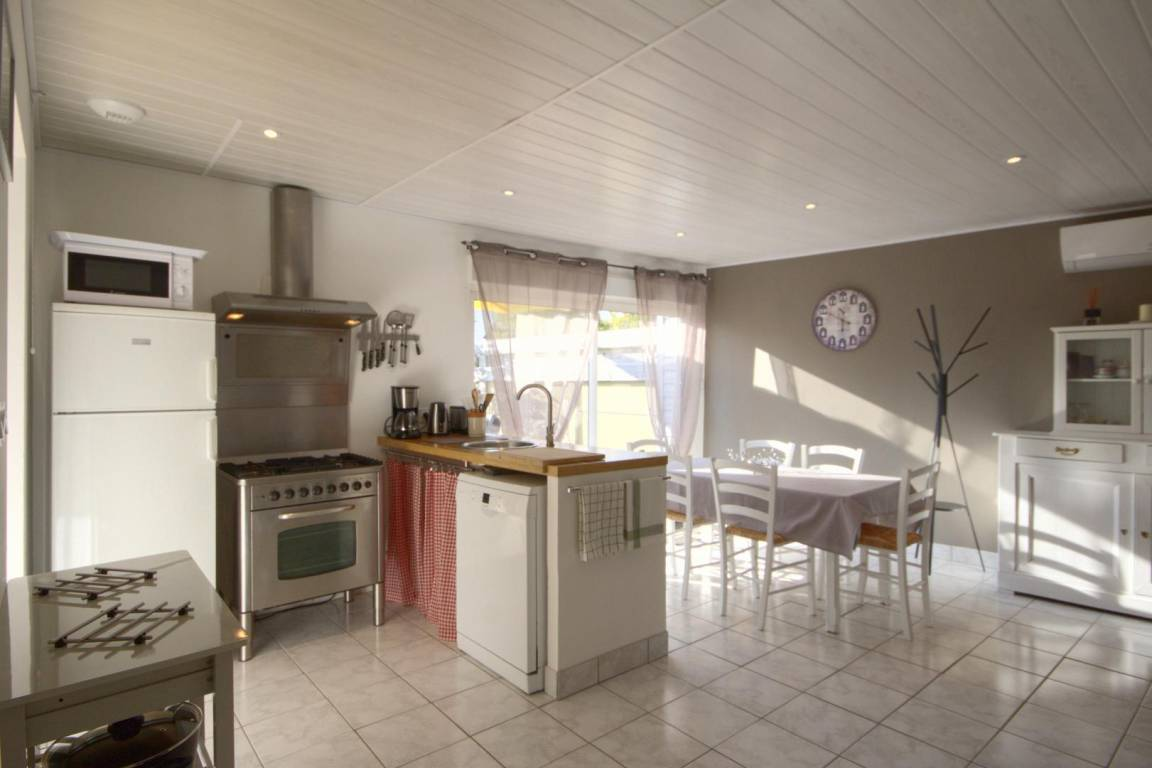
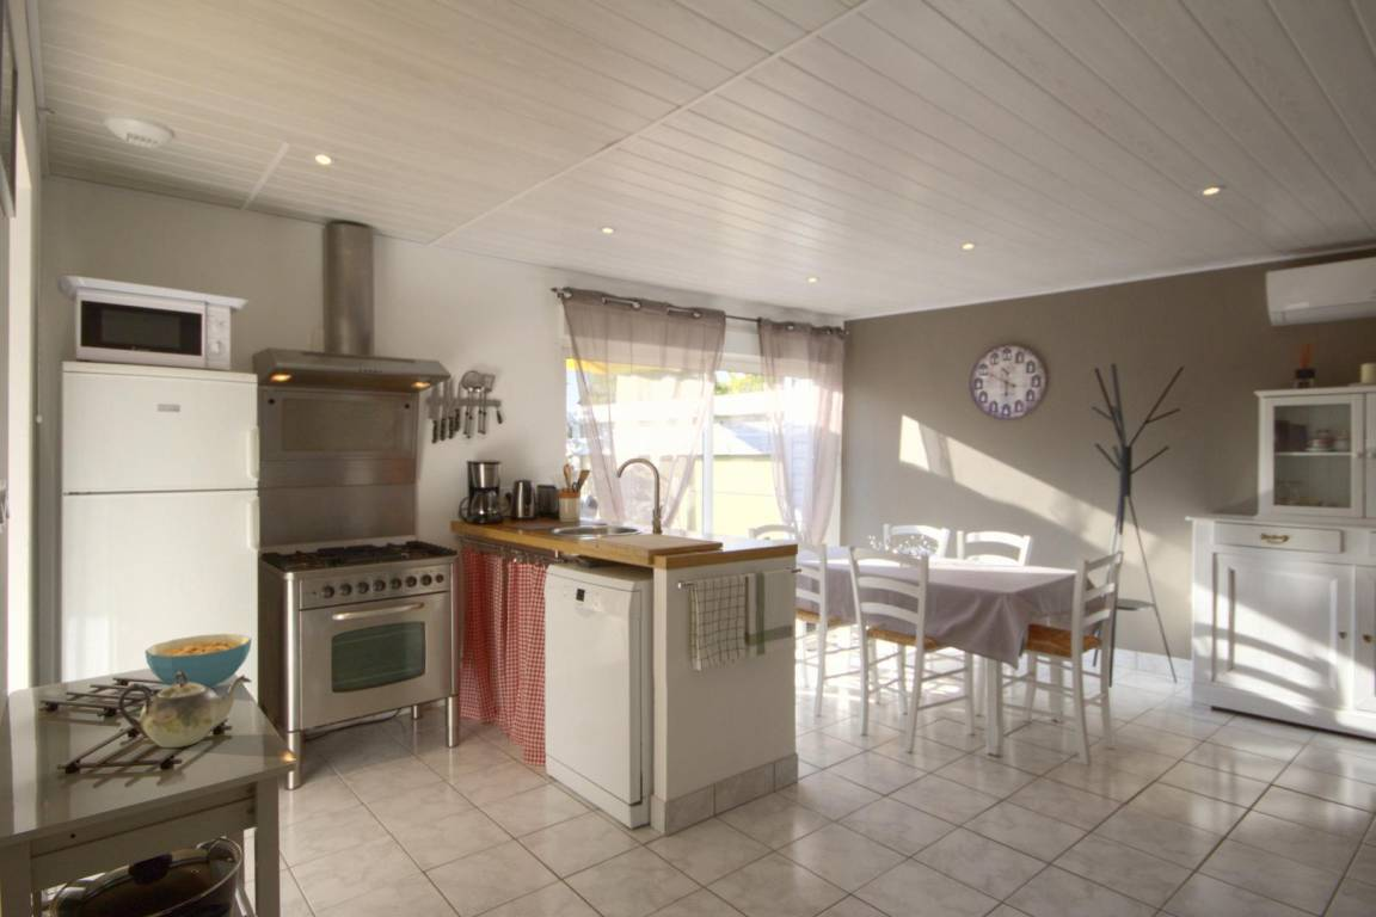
+ cereal bowl (199, 665)
+ teapot (188, 704)
